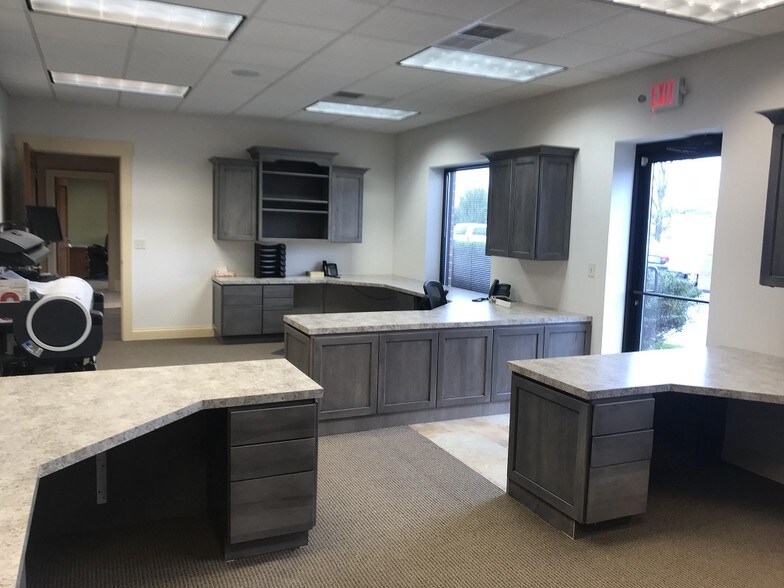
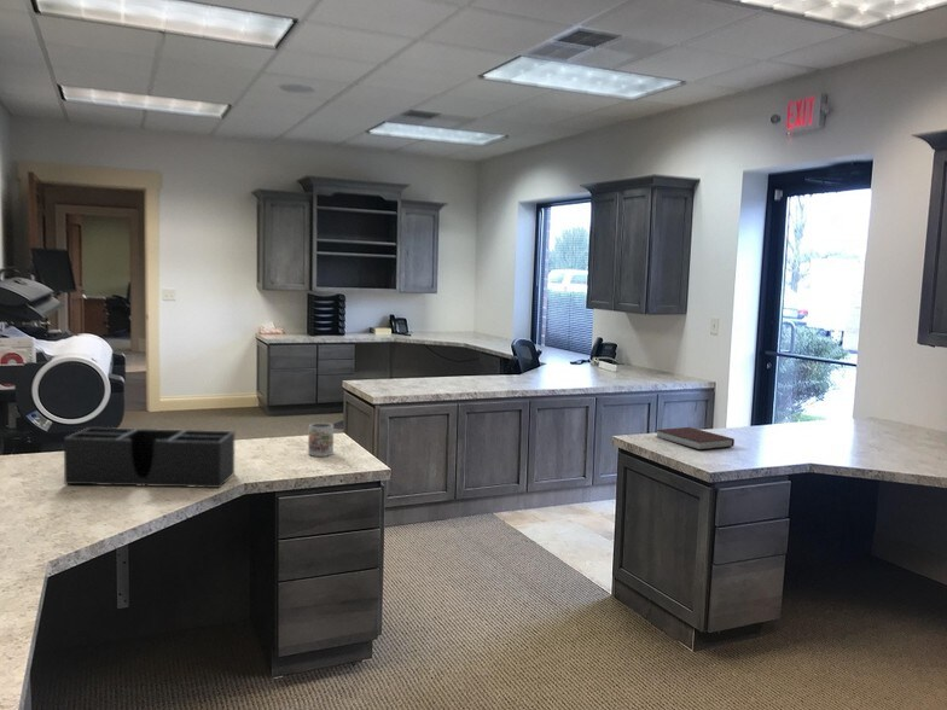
+ desk organizer (152, 456)
+ notebook (693, 437)
+ mug (321, 437)
